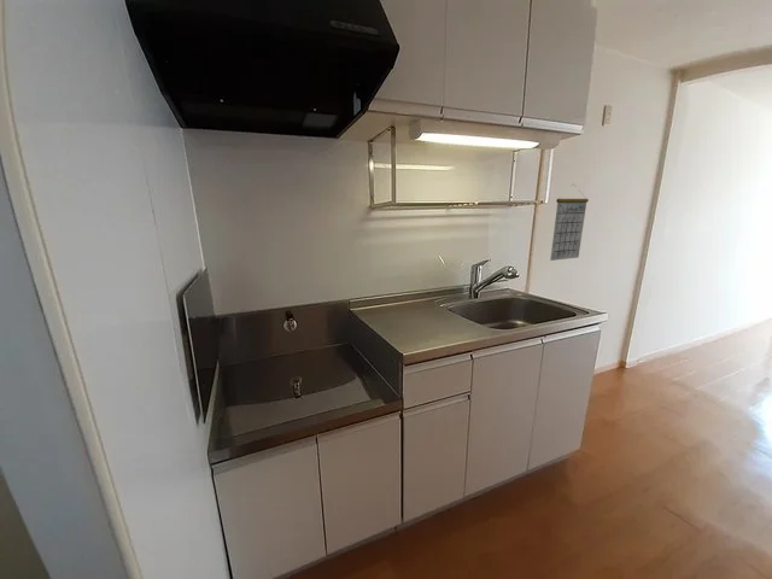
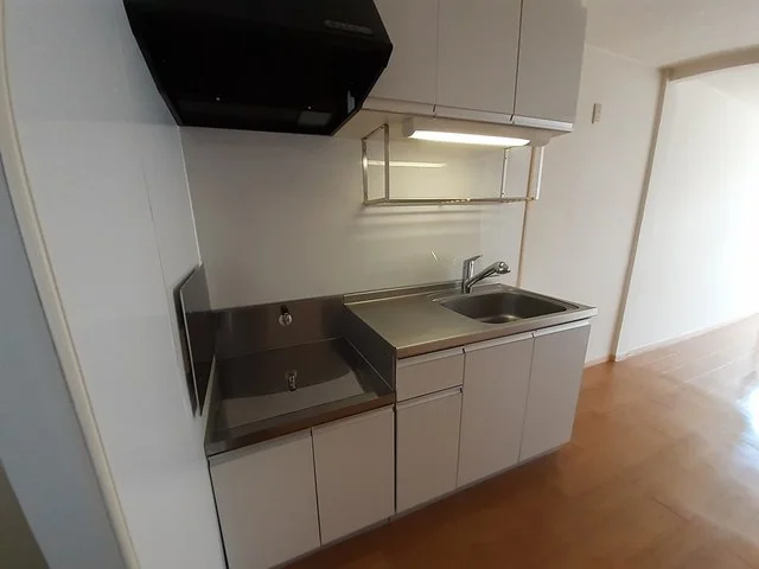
- calendar (569, 222)
